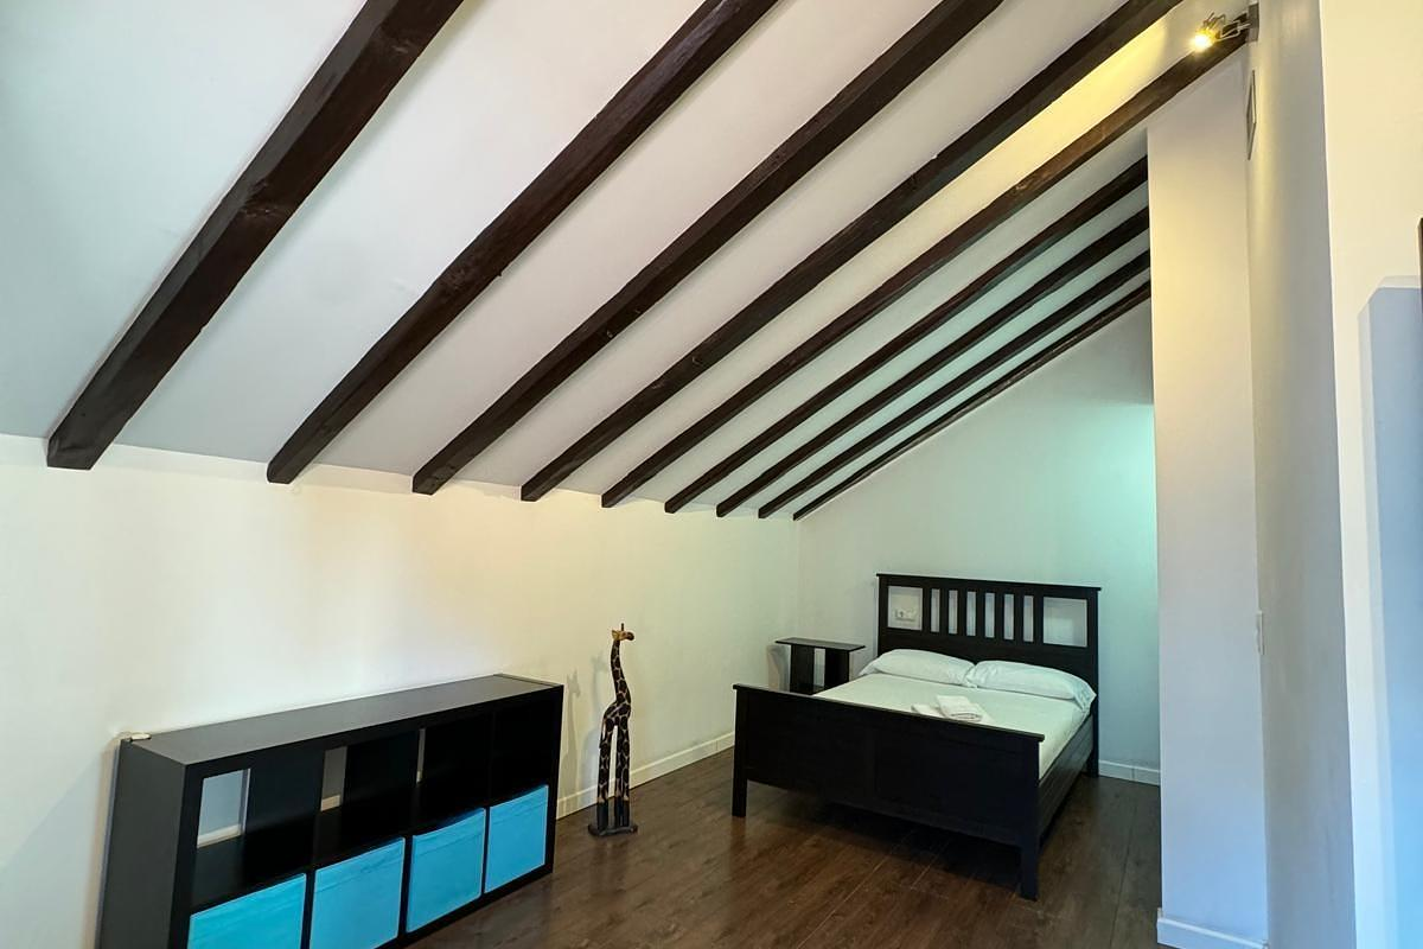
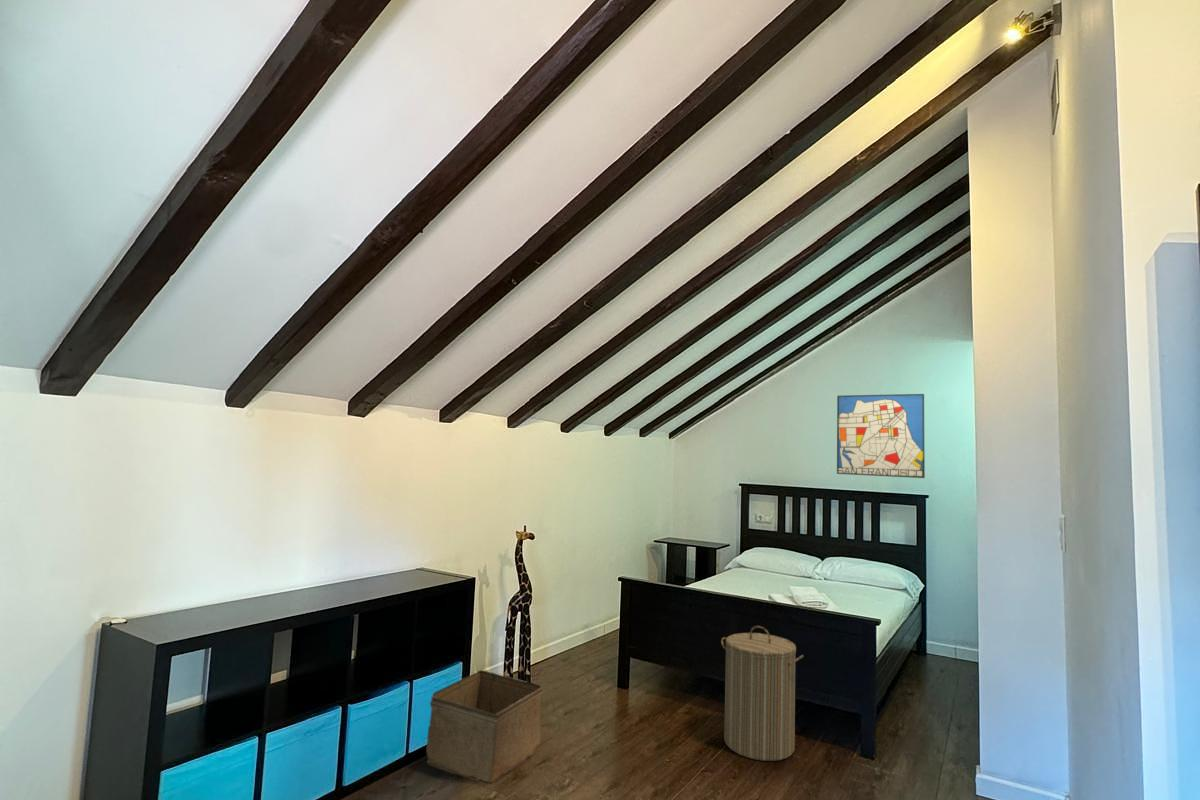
+ wall art (879, 435)
+ storage bin (485, 722)
+ laundry hamper (760, 685)
